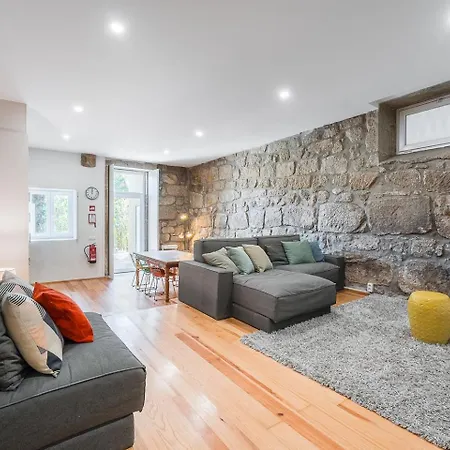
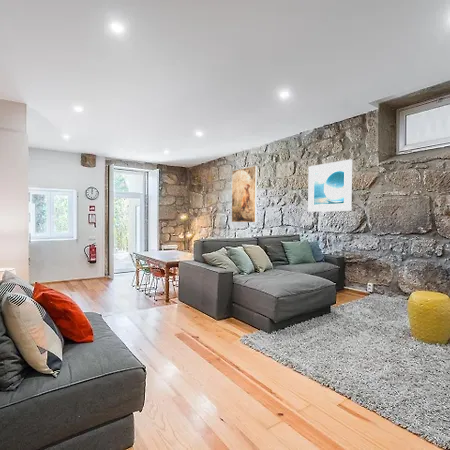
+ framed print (328, 187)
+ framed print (243, 195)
